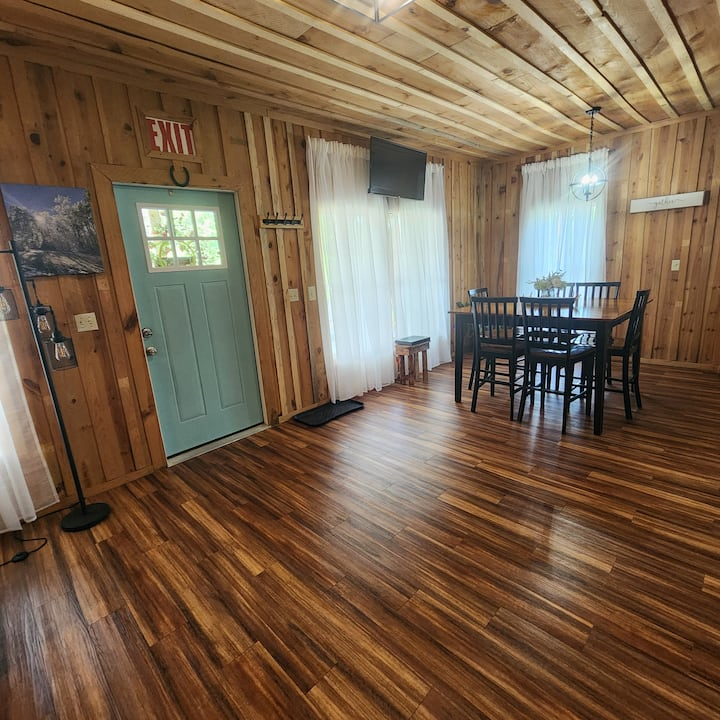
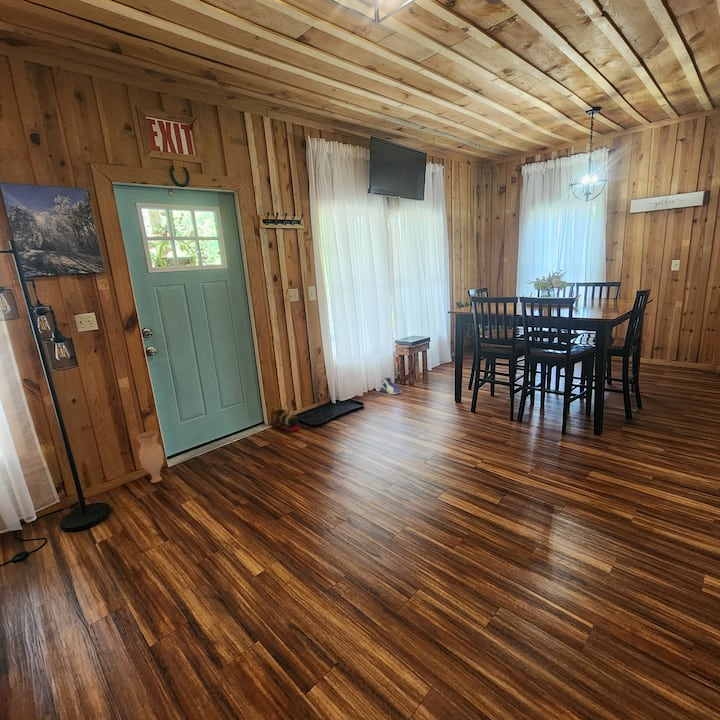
+ vase (151, 458)
+ sneaker (389, 385)
+ toy train (288, 417)
